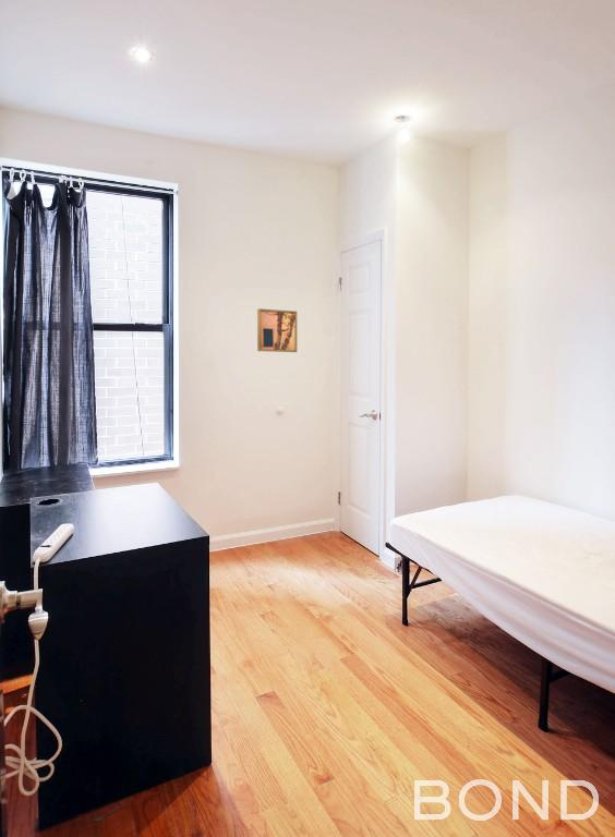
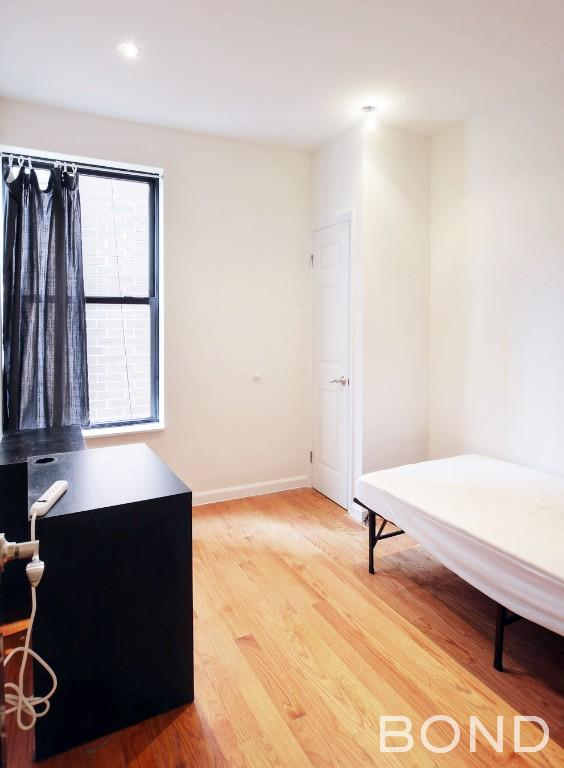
- wall art (277, 330)
